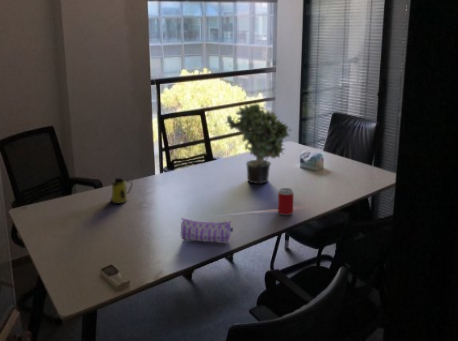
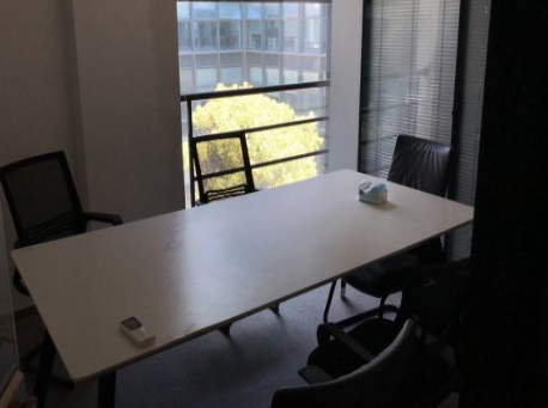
- potted plant (254, 143)
- beverage can (285, 201)
- mug (119, 190)
- pencil case (206, 230)
